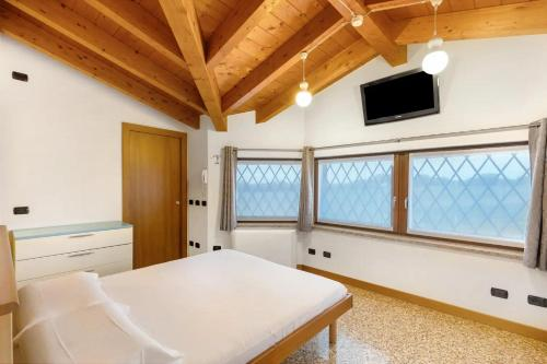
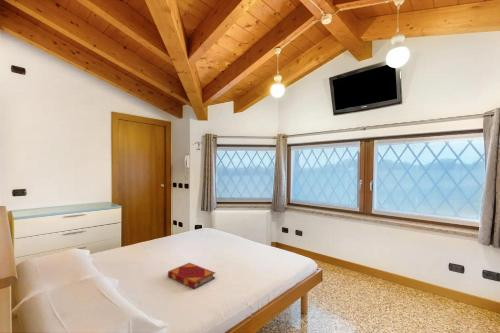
+ hardback book (191, 274)
